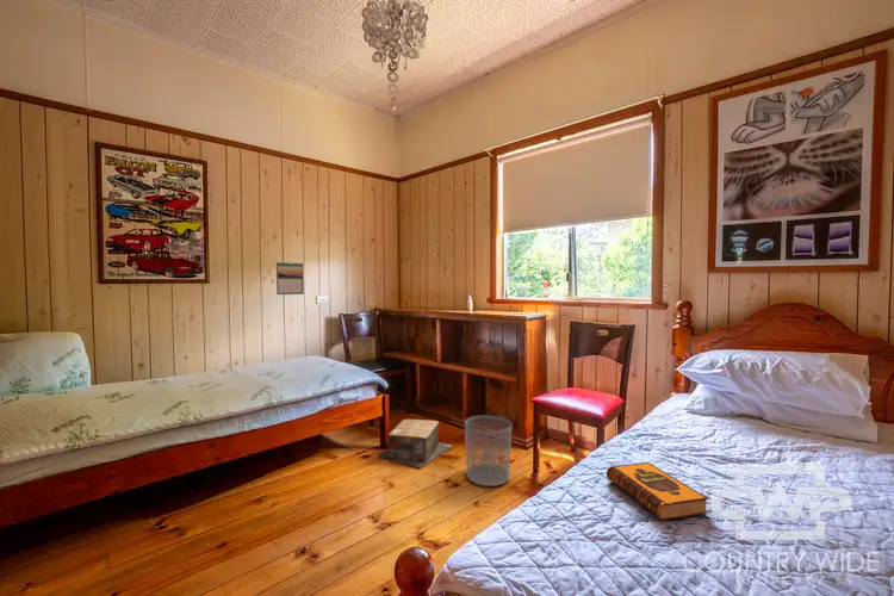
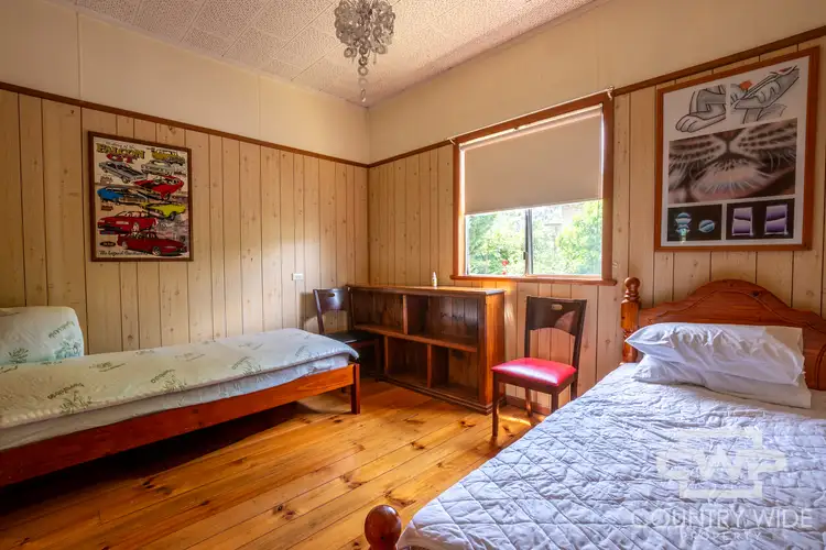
- calendar (290, 278)
- waste bin (488, 449)
- hardback book (652, 488)
- cardboard box (415, 439)
